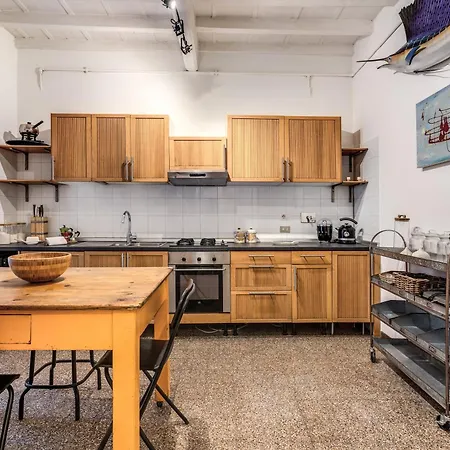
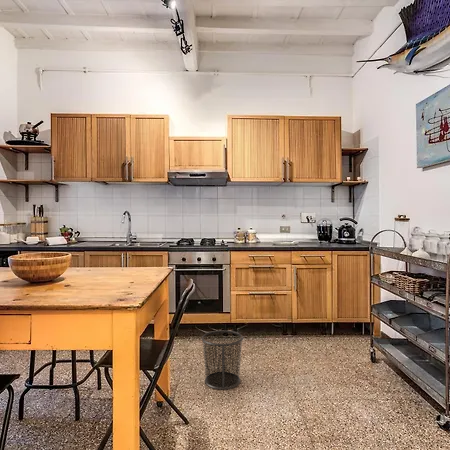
+ waste bin (222, 358)
